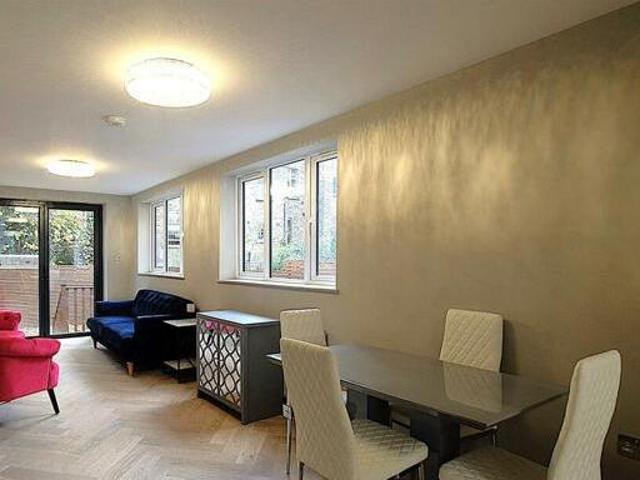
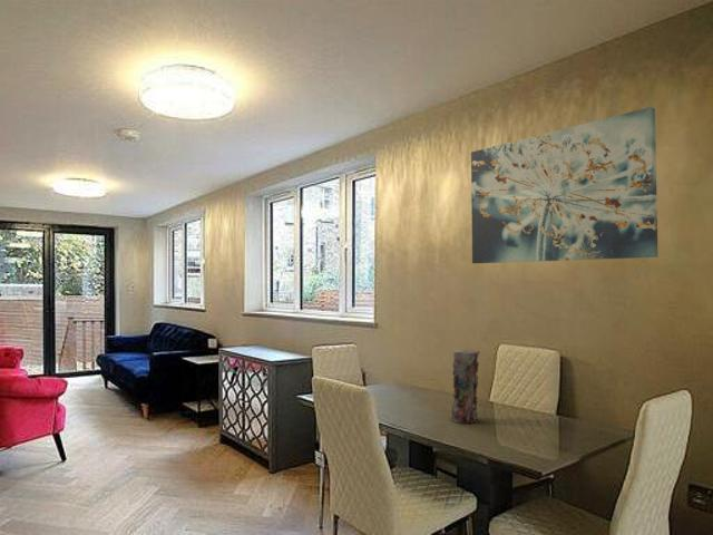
+ vase (466, 386)
+ wall art (550, 196)
